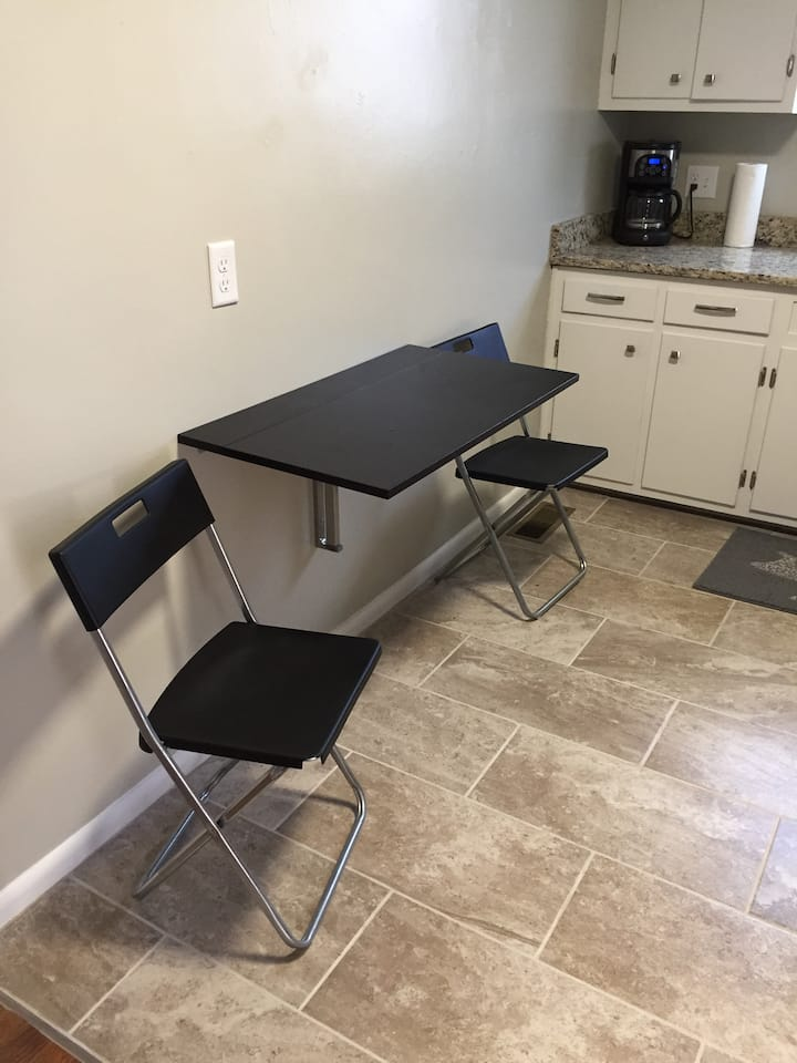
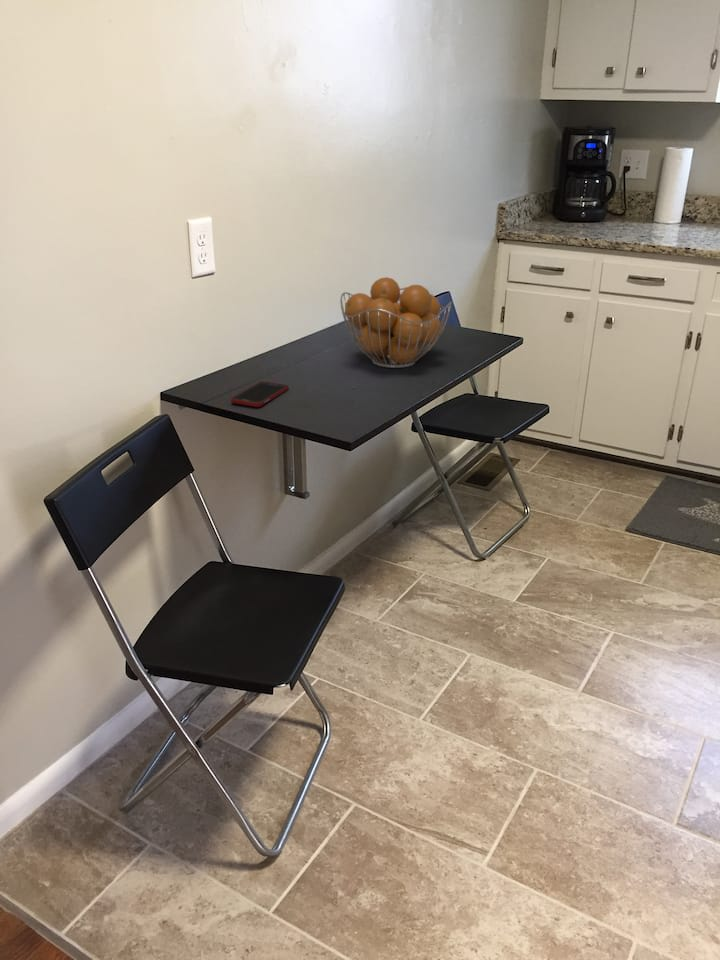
+ cell phone (260, 393)
+ fruit basket (394, 322)
